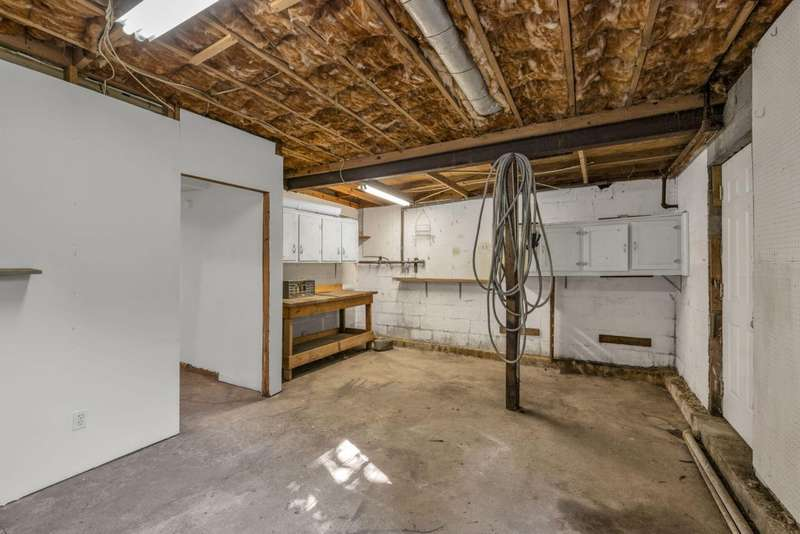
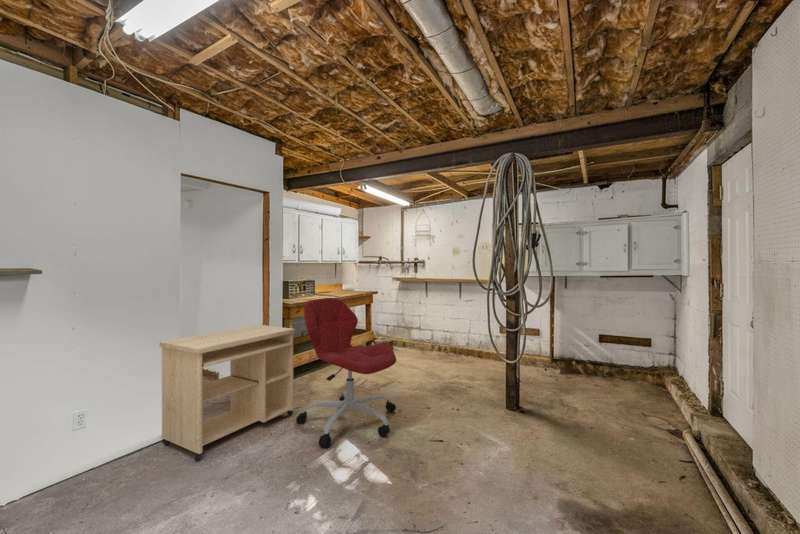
+ office chair (351, 361)
+ desk (233, 381)
